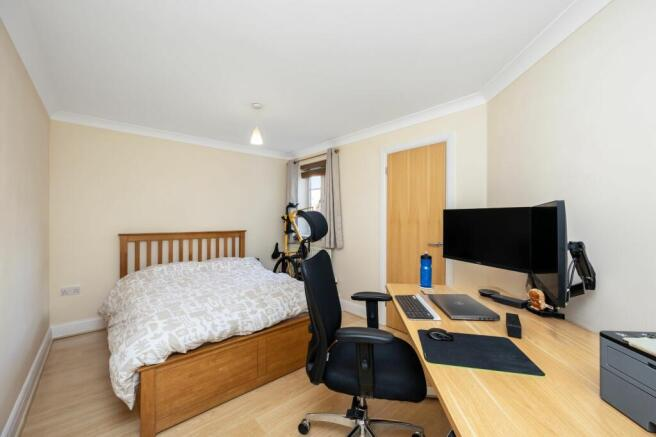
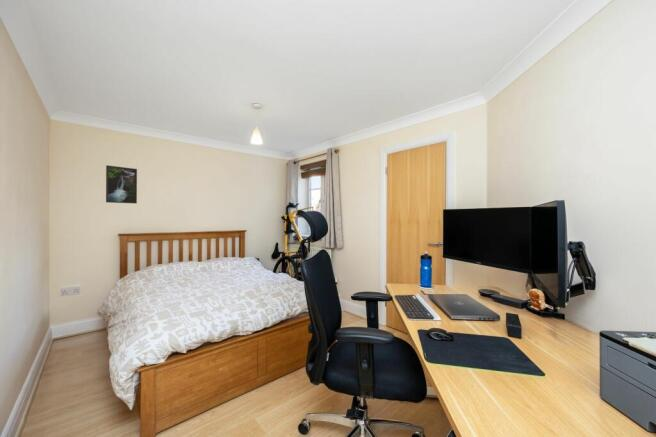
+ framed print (122, 185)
